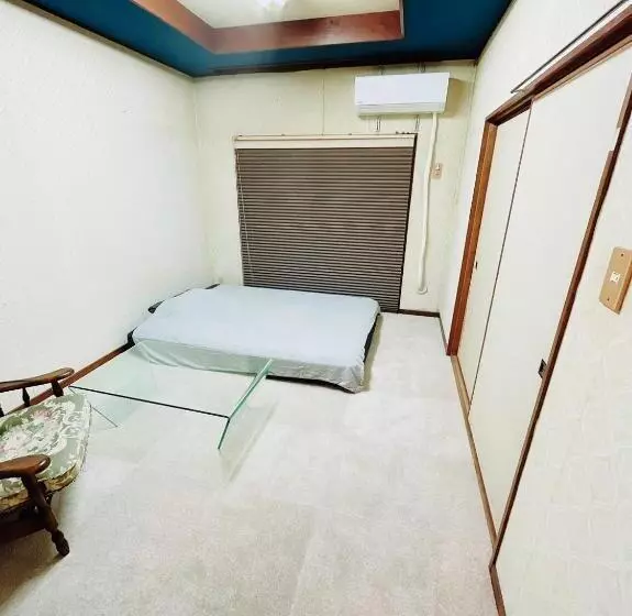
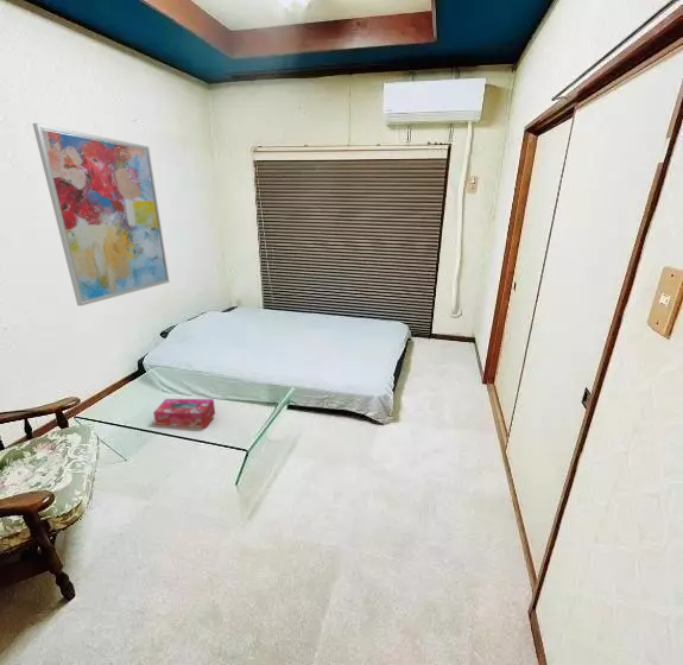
+ tissue box (185, 412)
+ wall art (115, 220)
